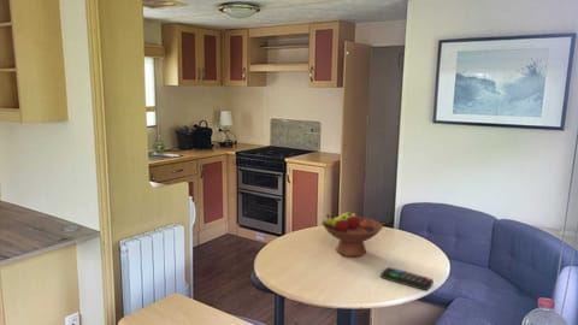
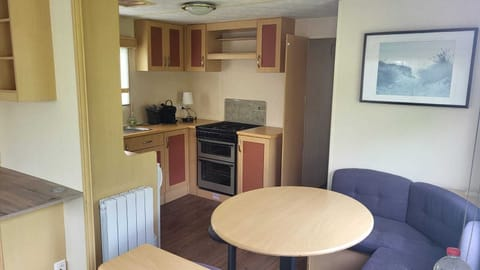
- fruit bowl (352, 232)
- remote control (406, 277)
